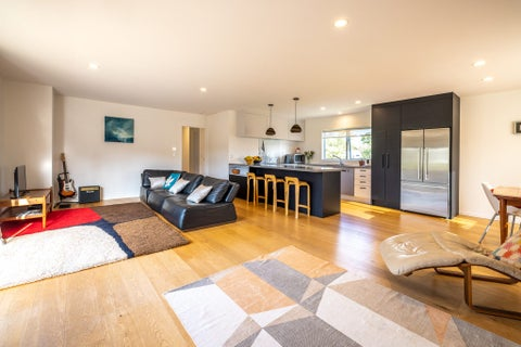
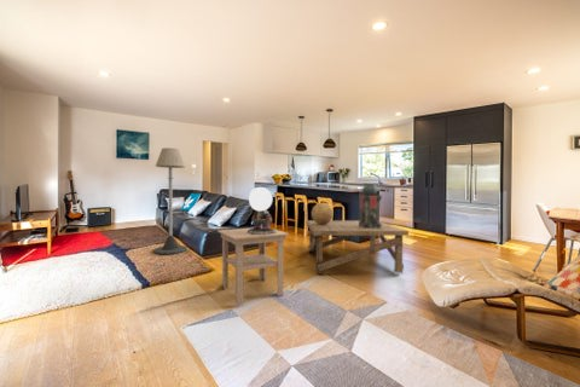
+ side table (251, 261)
+ floor lamp (170, 200)
+ table lamp (261, 209)
+ pedestal (370, 206)
+ decorative globe (321, 213)
+ coffee table (348, 238)
